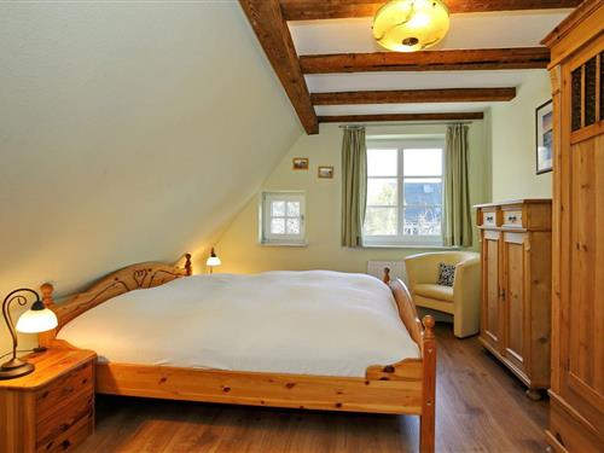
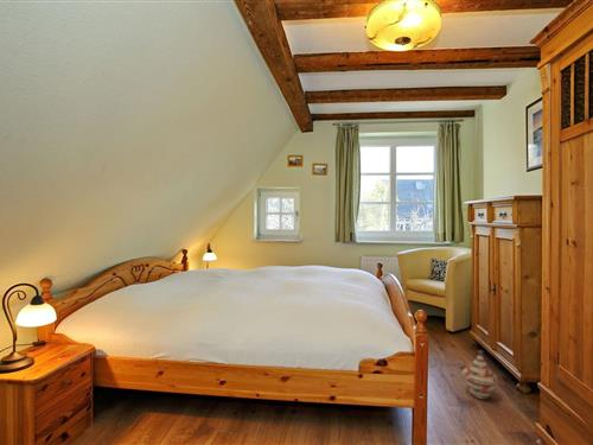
+ woven basket (479, 373)
